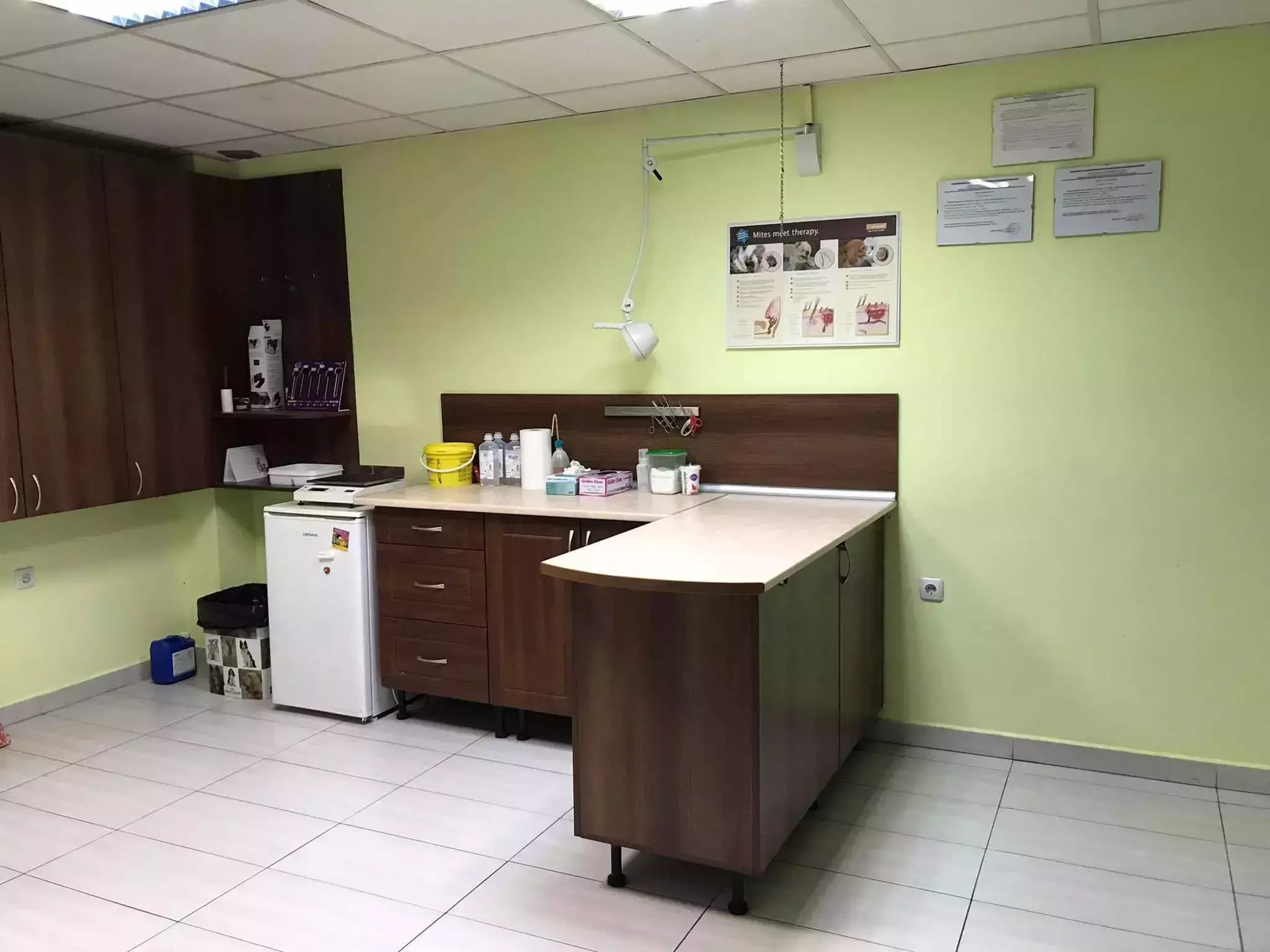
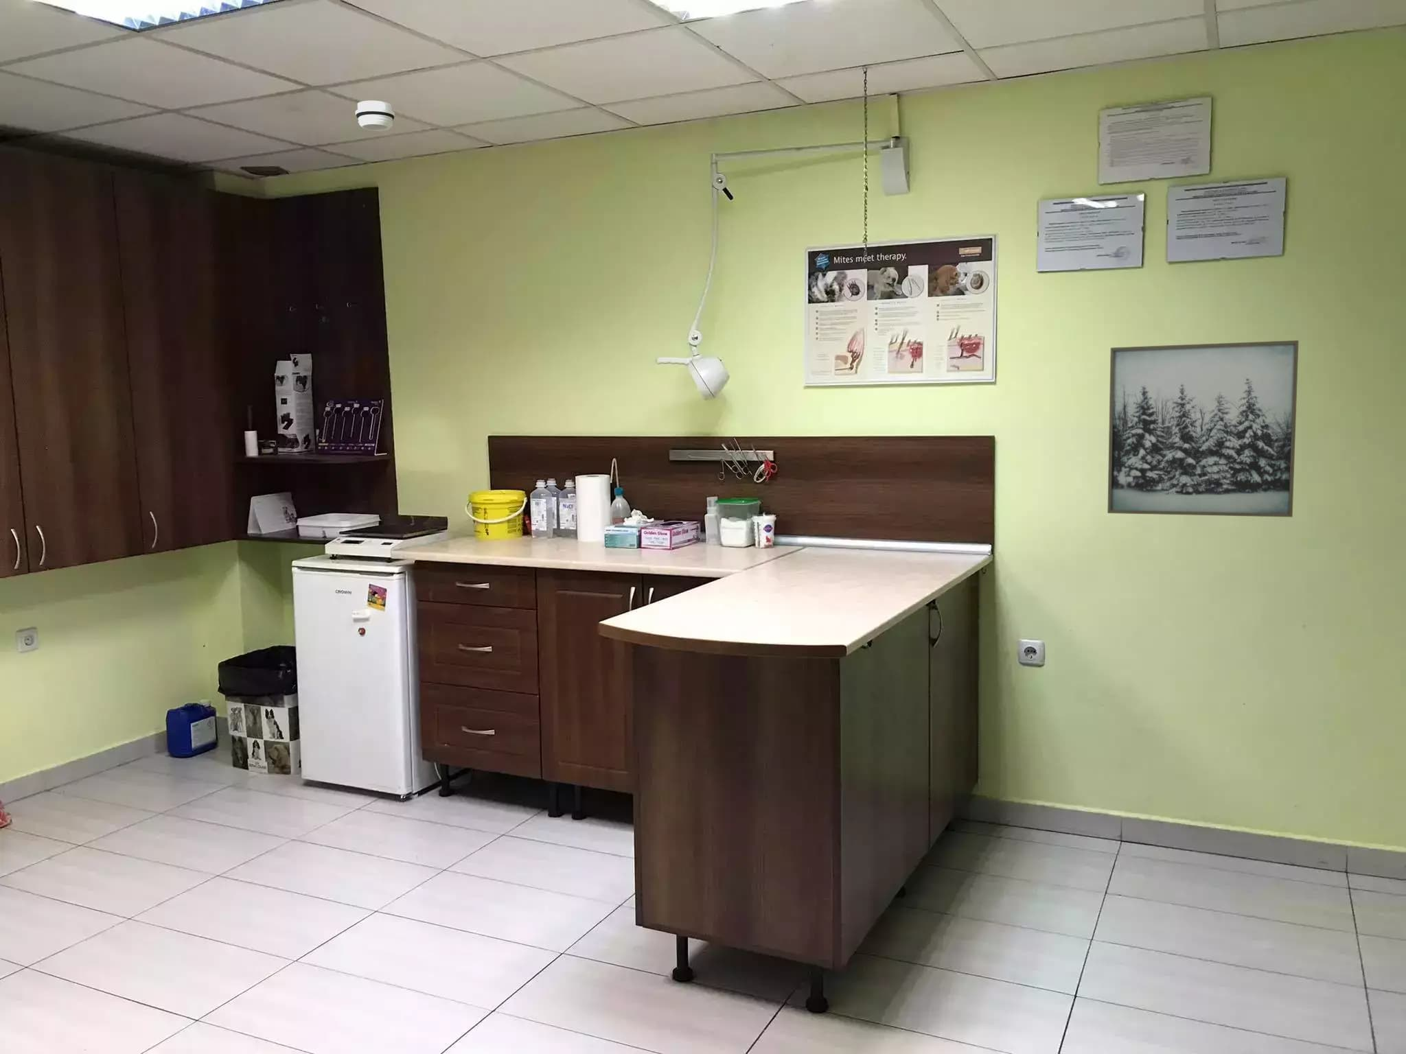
+ wall art (1199, 430)
+ smoke detector (375, 116)
